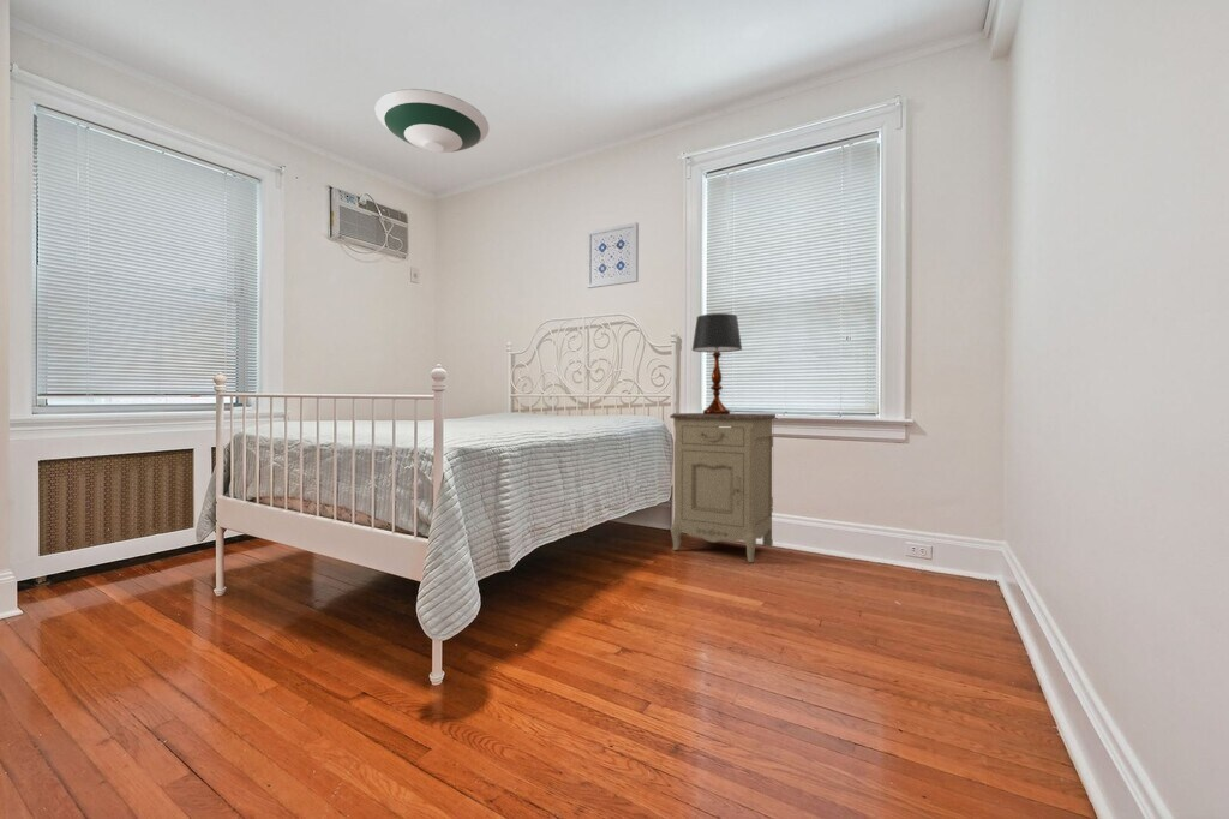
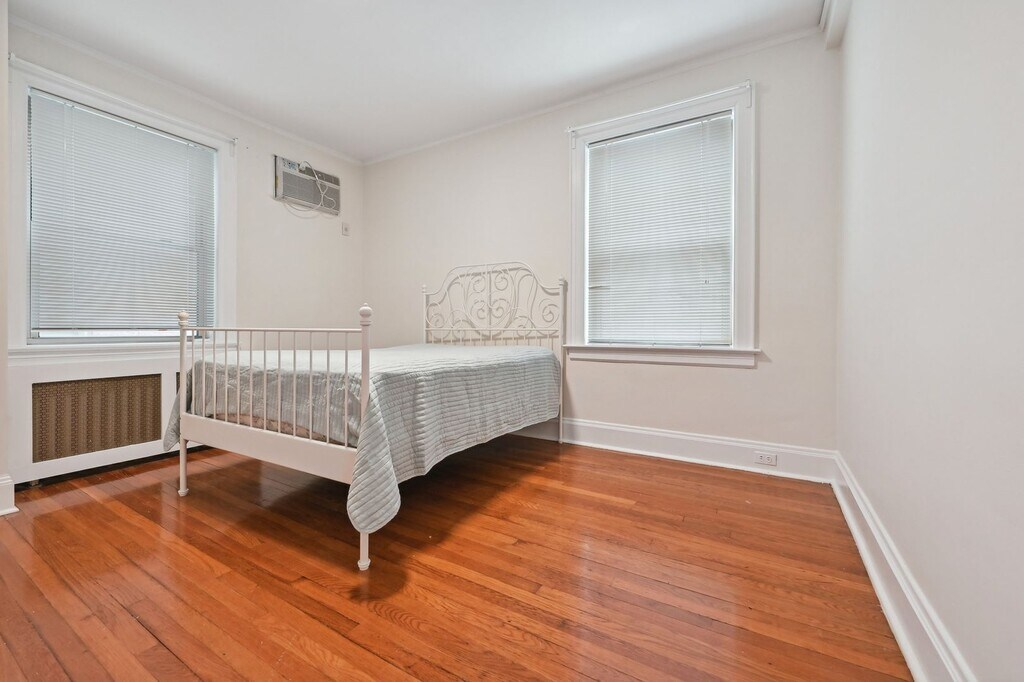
- table lamp (717, 365)
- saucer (433, 134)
- wall art (611, 256)
- nightstand (721, 482)
